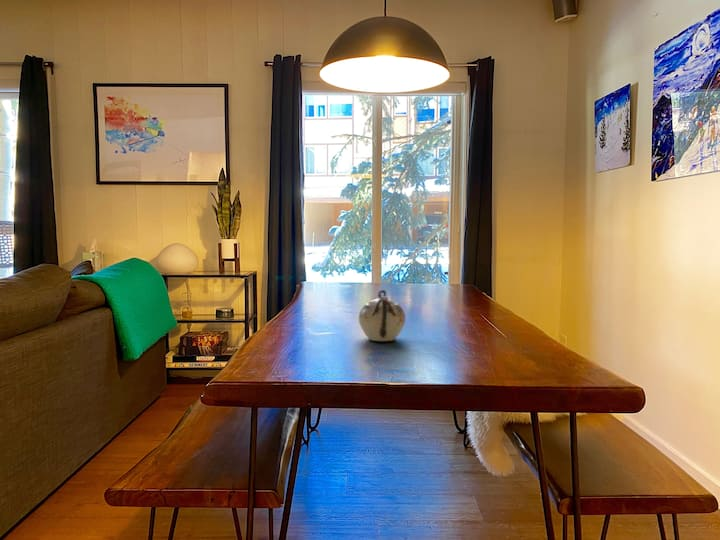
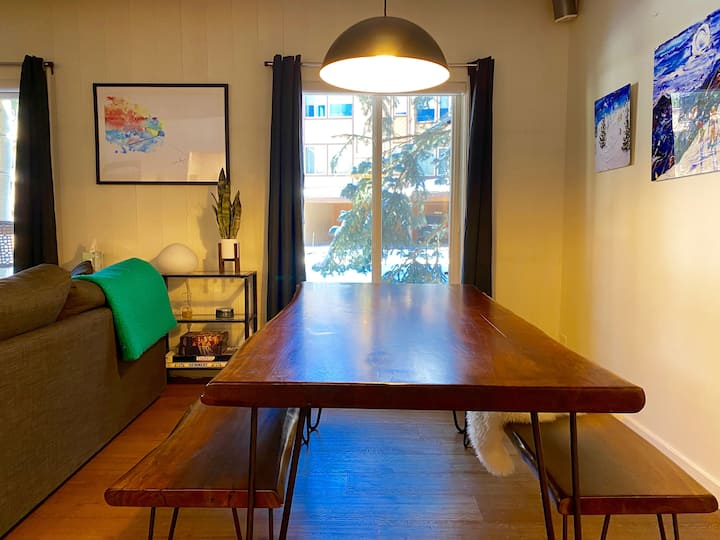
- teapot (381, 313)
